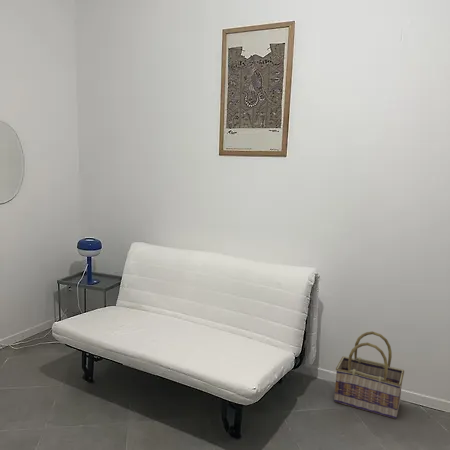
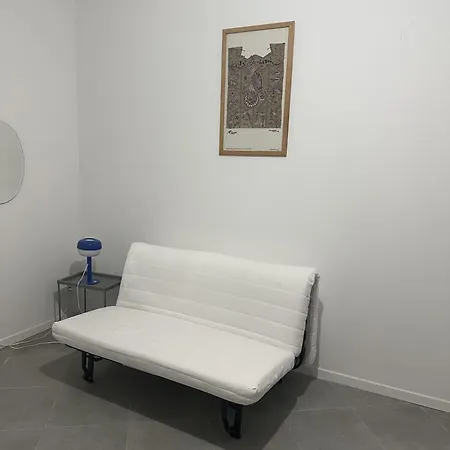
- basket (369, 370)
